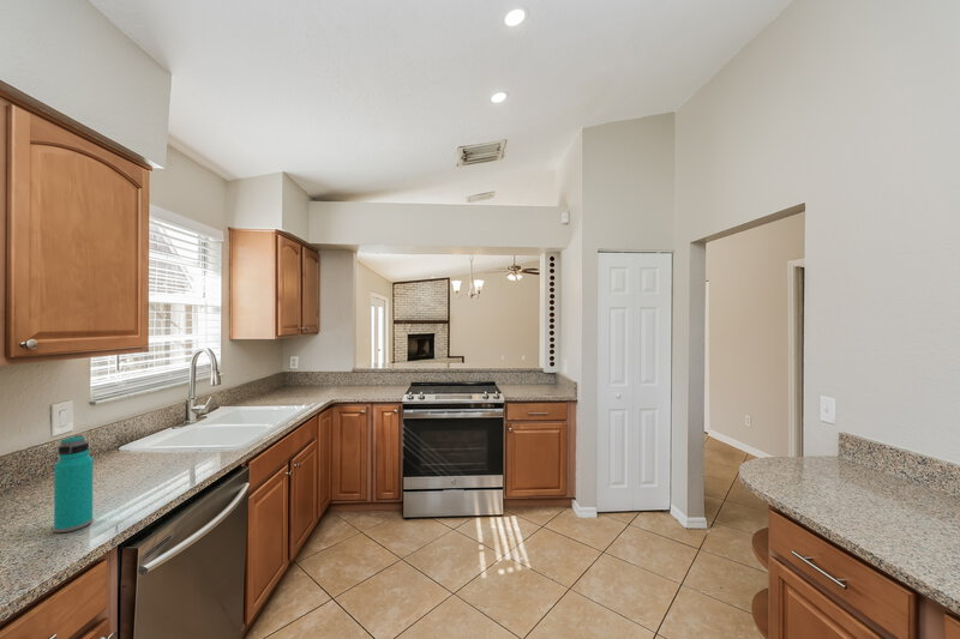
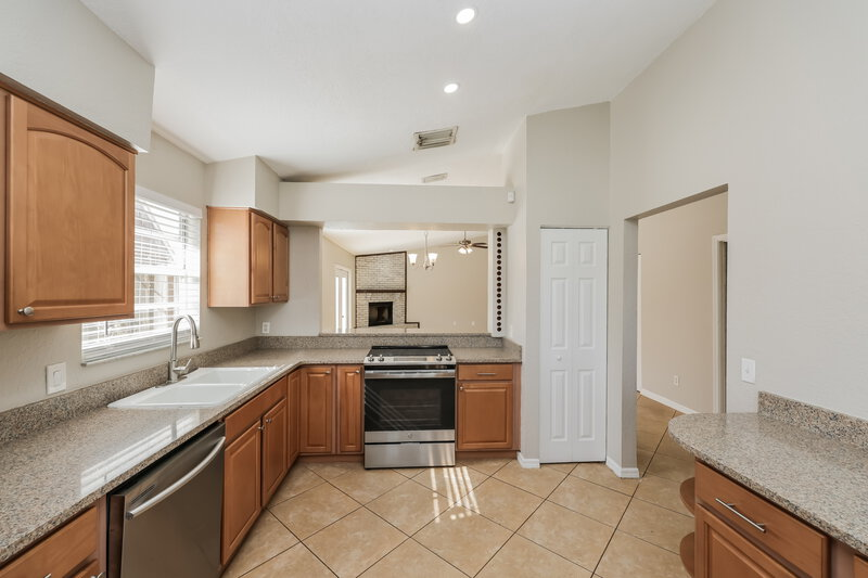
- water bottle (73, 481)
